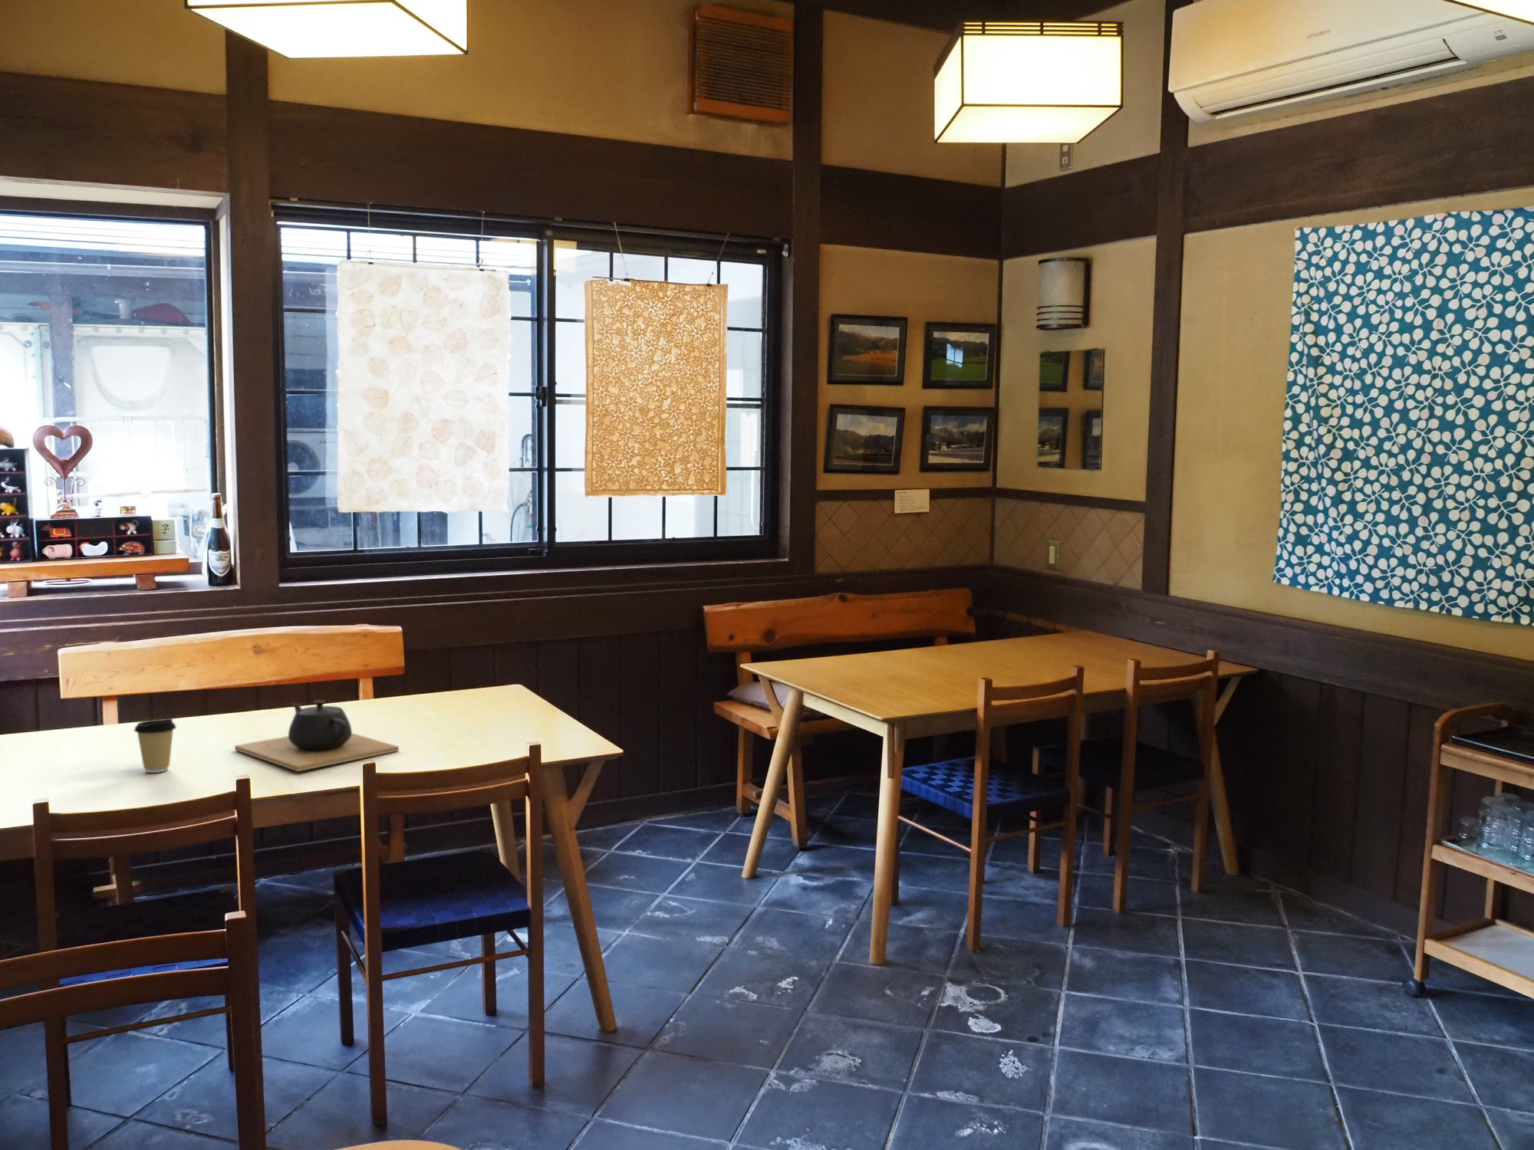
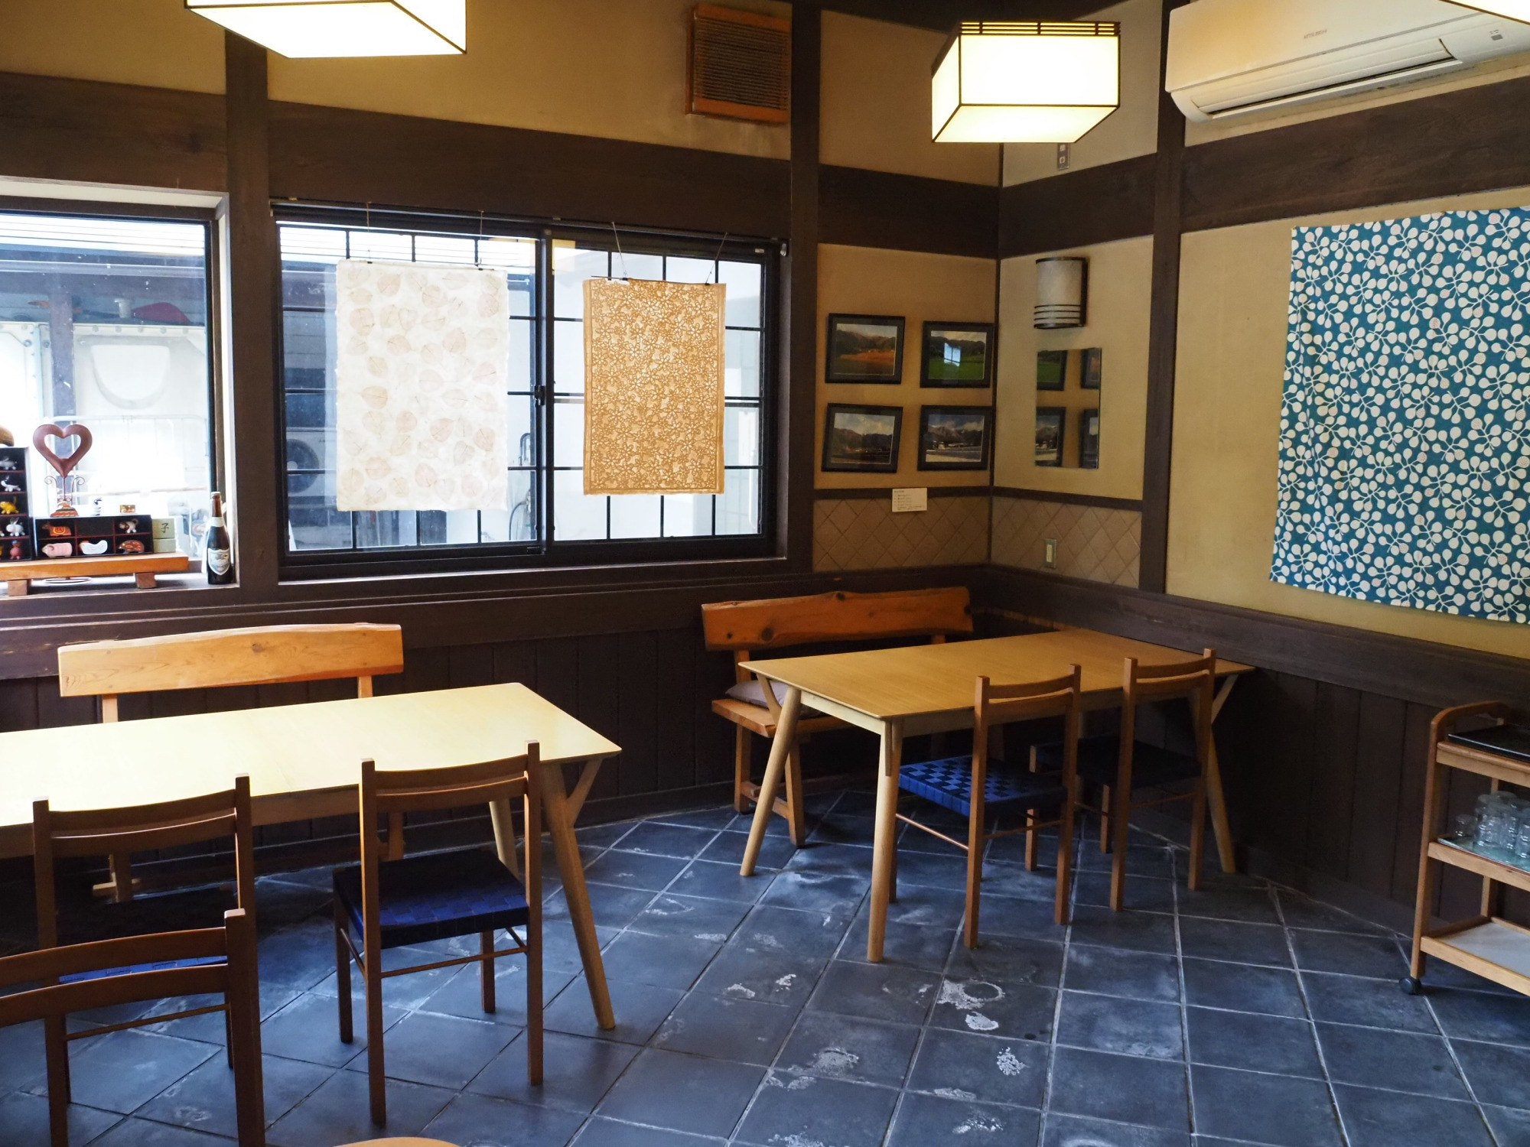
- teapot (316, 725)
- coffee cup (156, 745)
